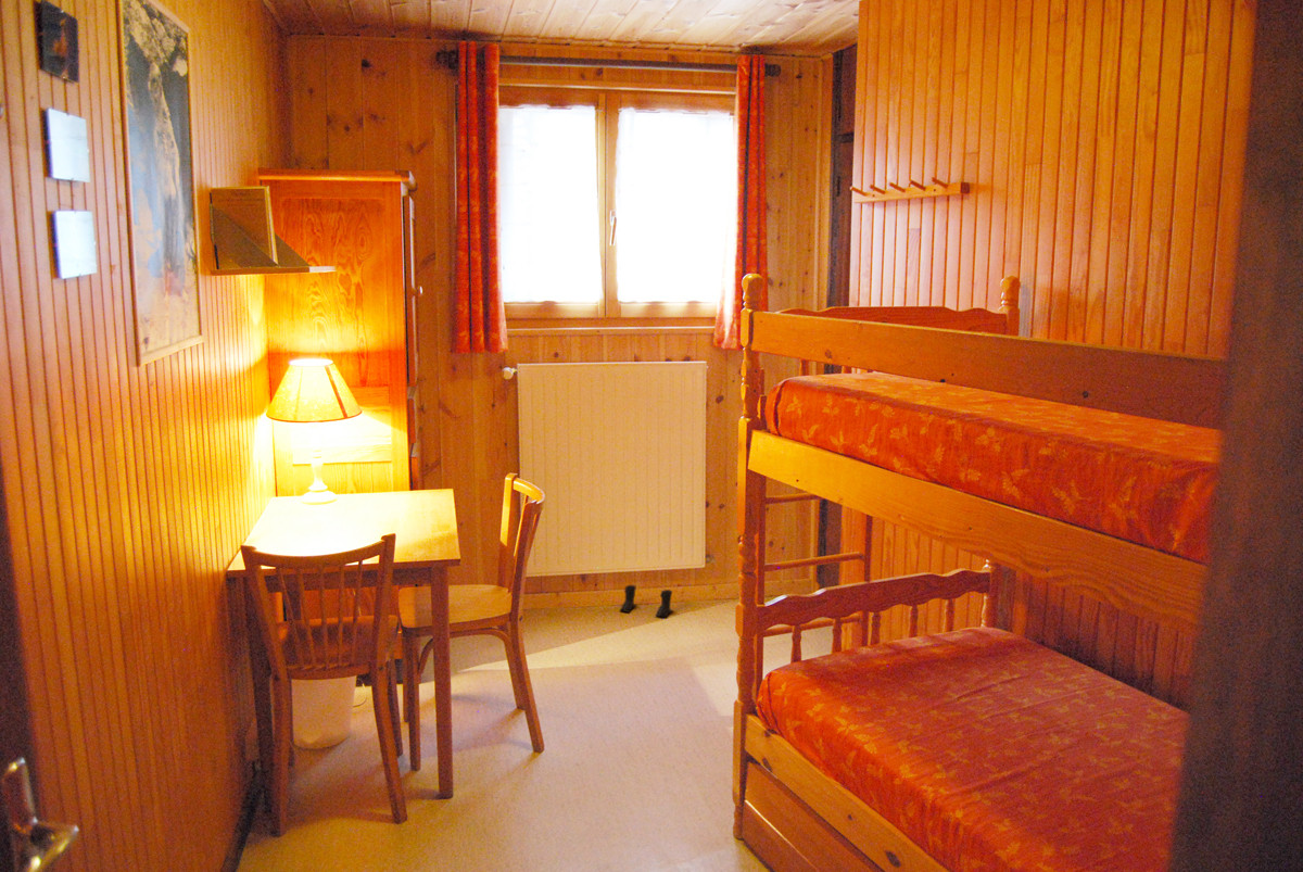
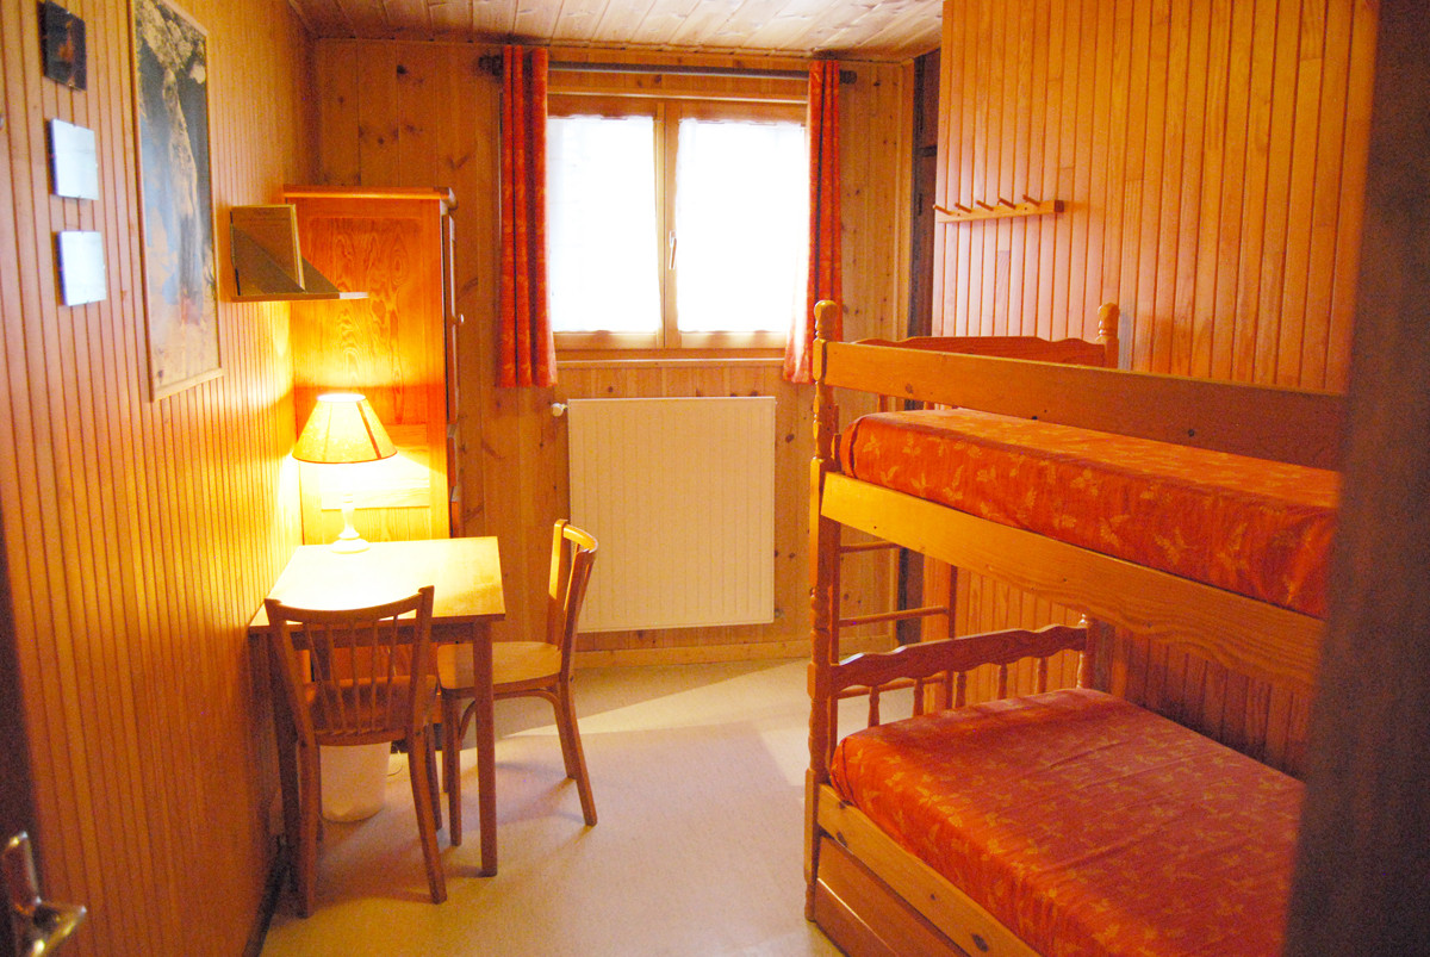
- boots (635, 605)
